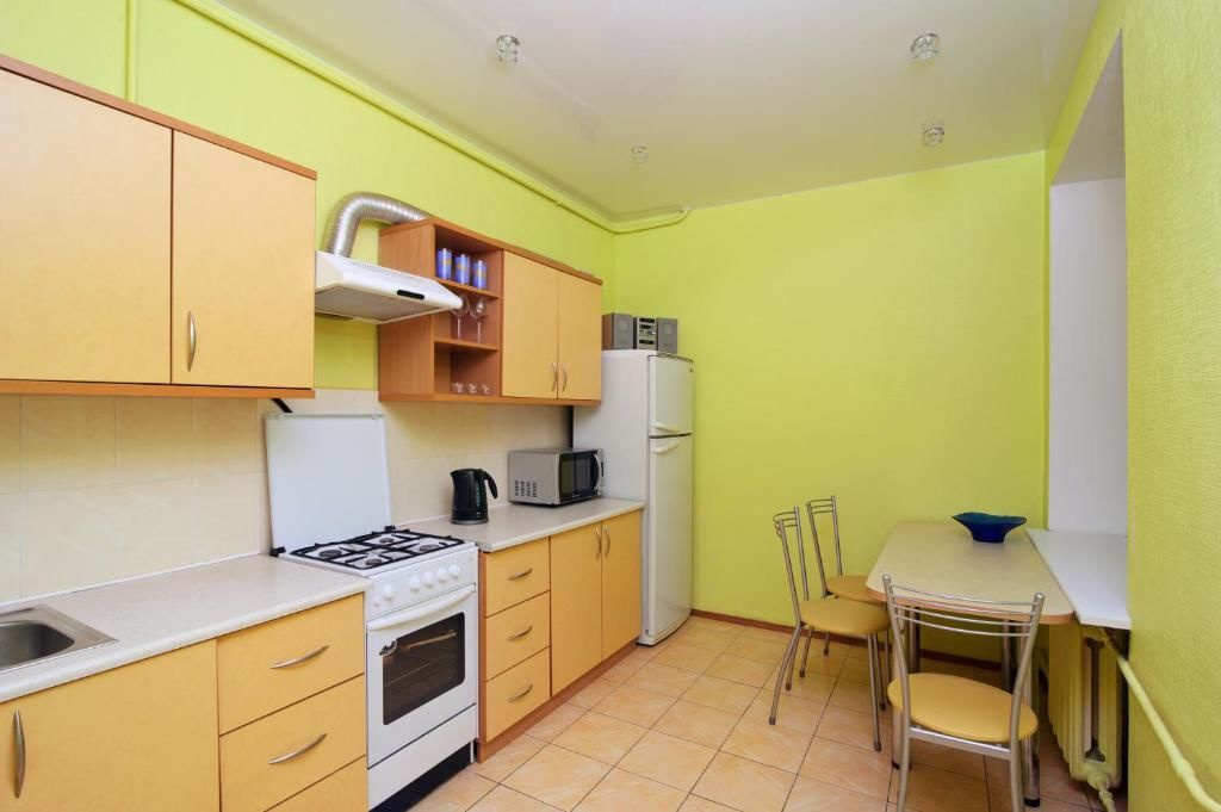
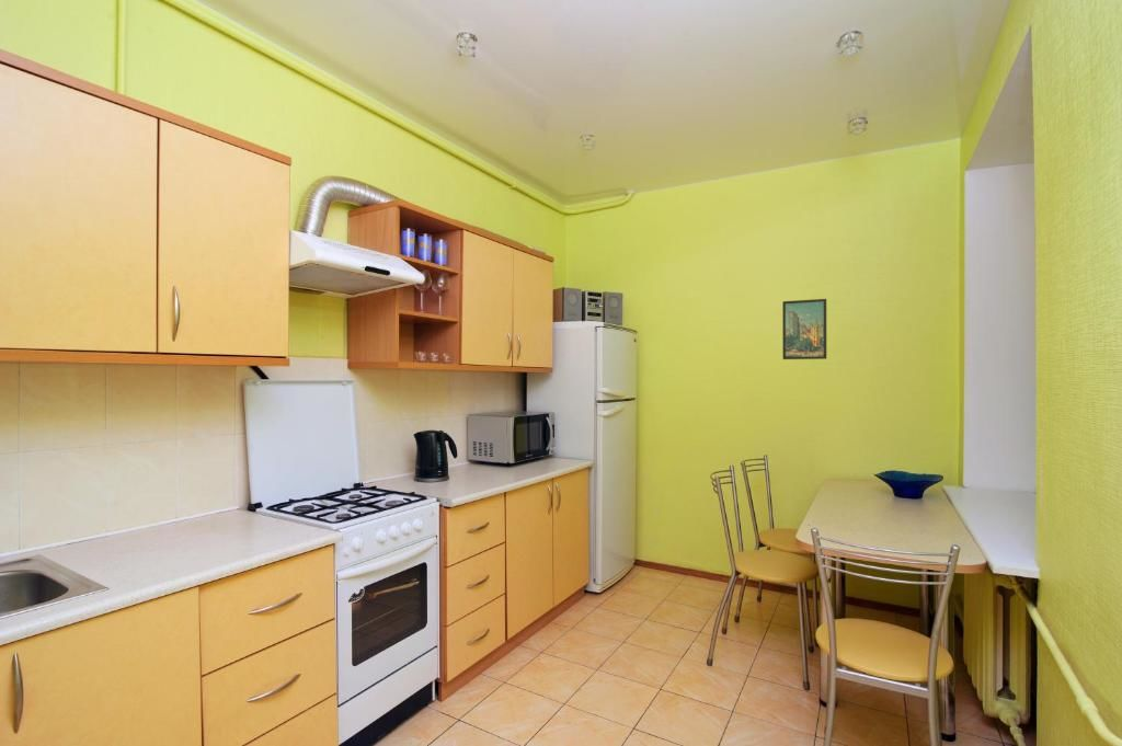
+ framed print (804, 329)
